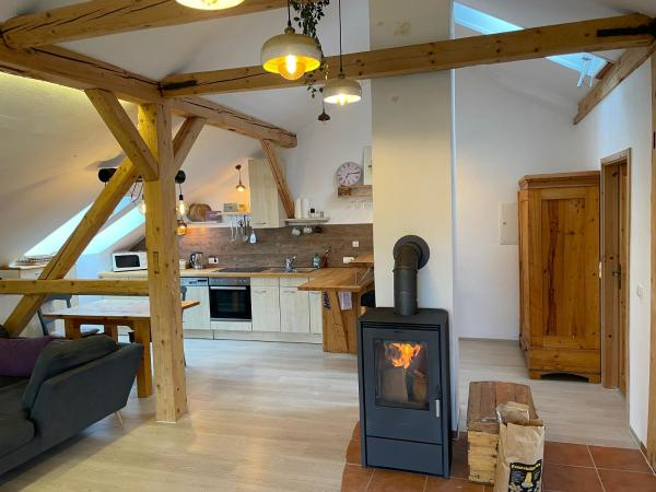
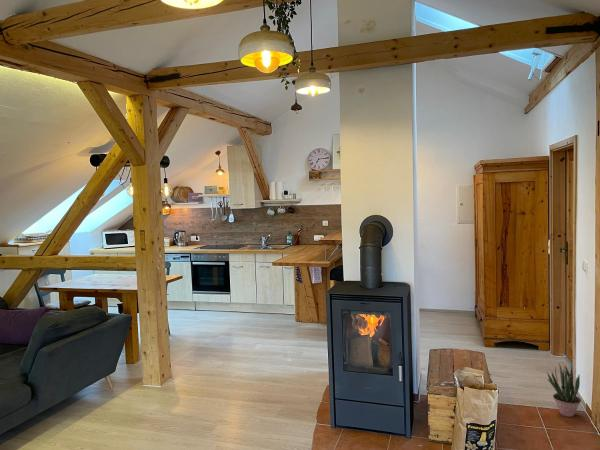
+ potted plant (563, 389)
